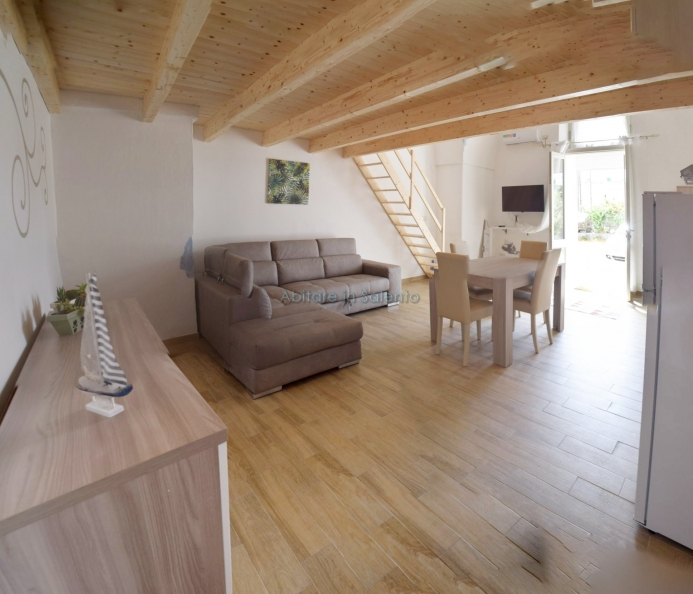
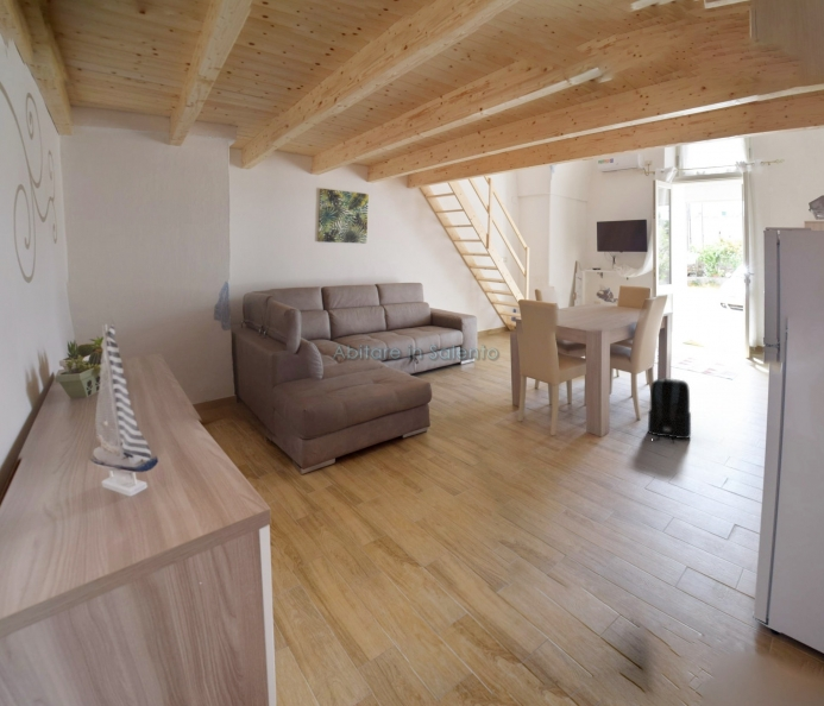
+ backpack (668, 406)
